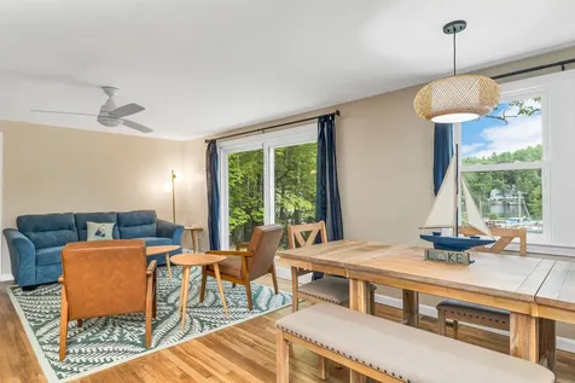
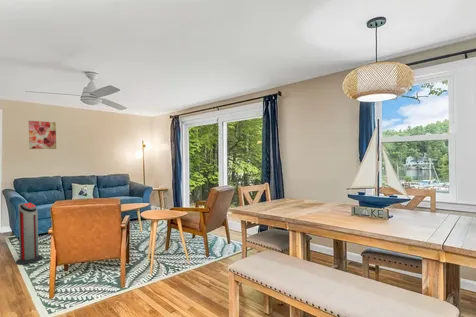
+ air purifier (28, 231)
+ wall art (42, 135)
